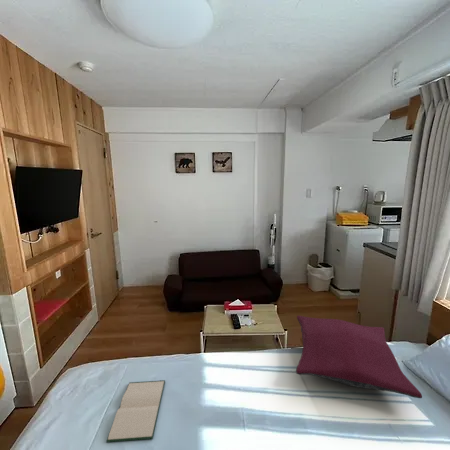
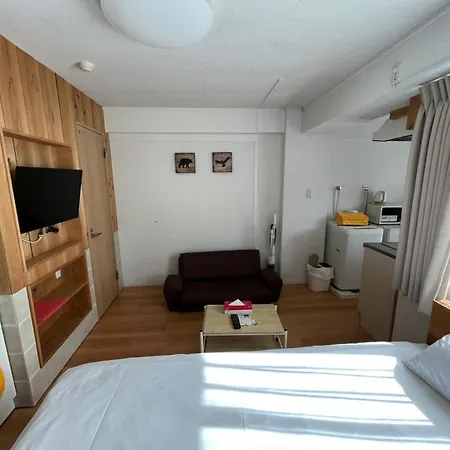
- hardback book (139, 405)
- pillow (345, 347)
